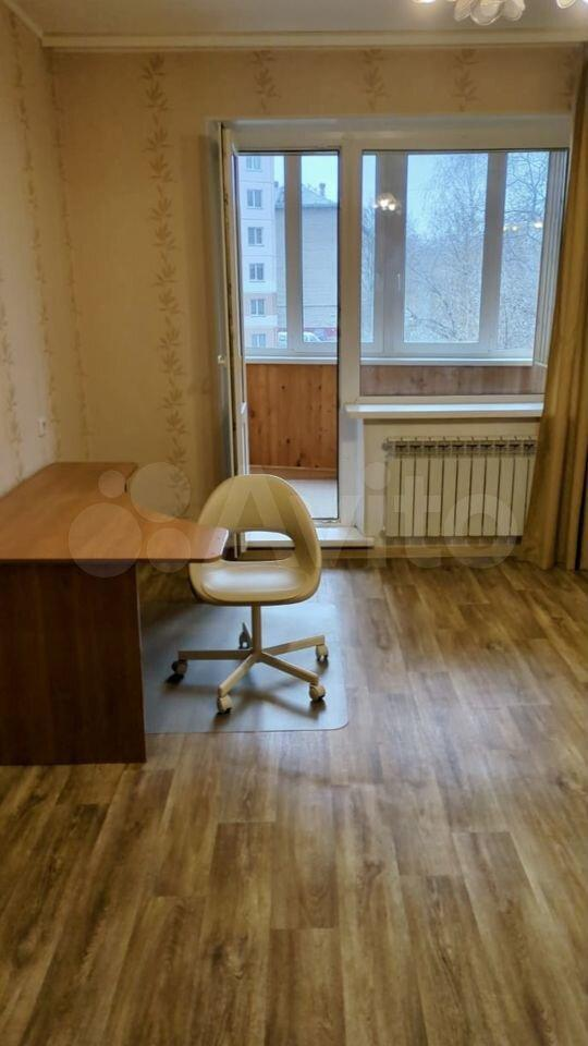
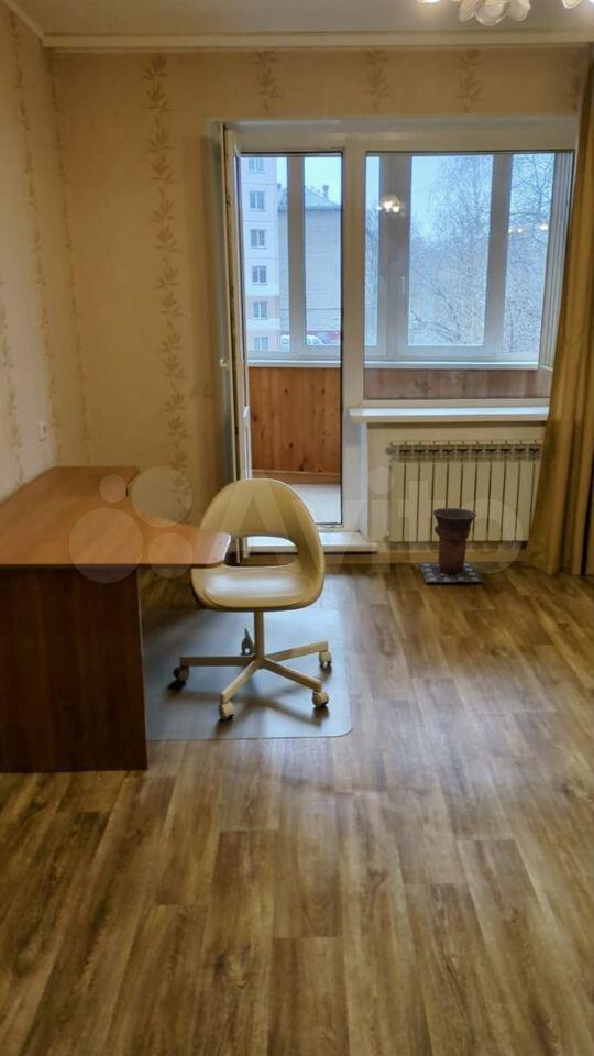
+ vase (451, 543)
